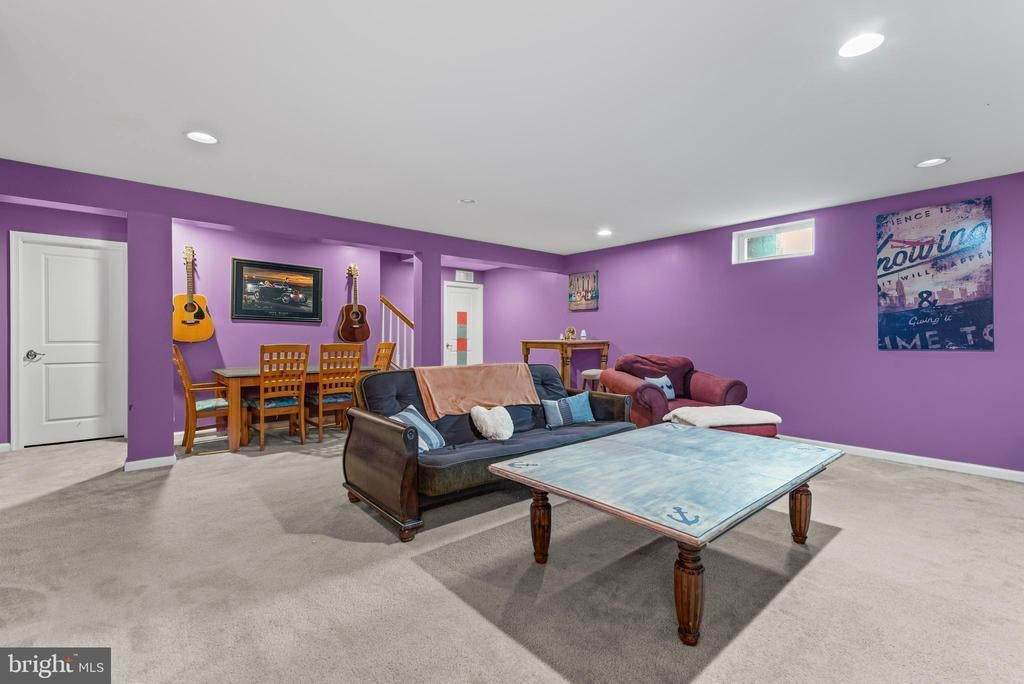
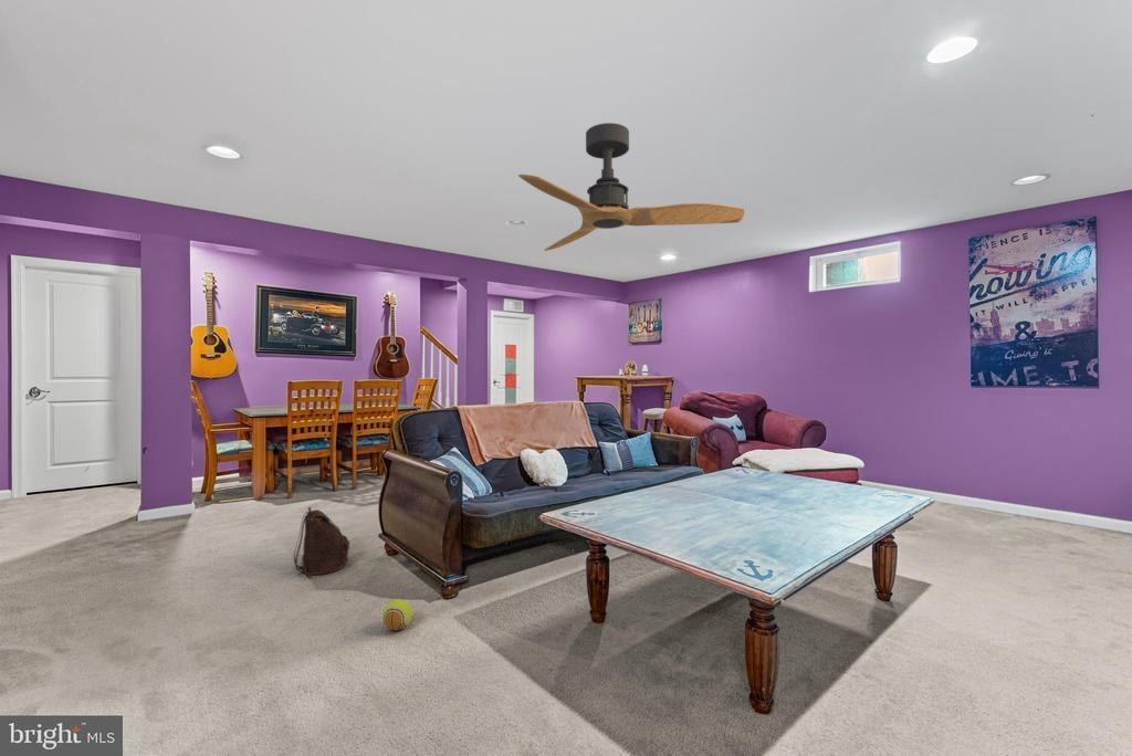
+ backpack (322, 536)
+ ceiling fan (627, 187)
+ ball (397, 615)
